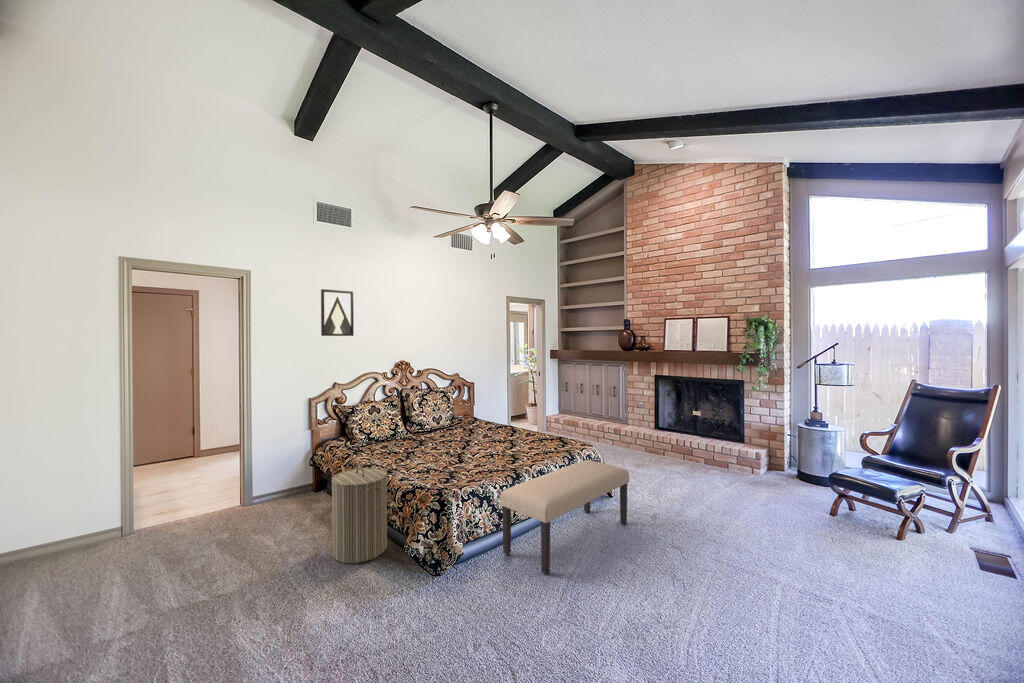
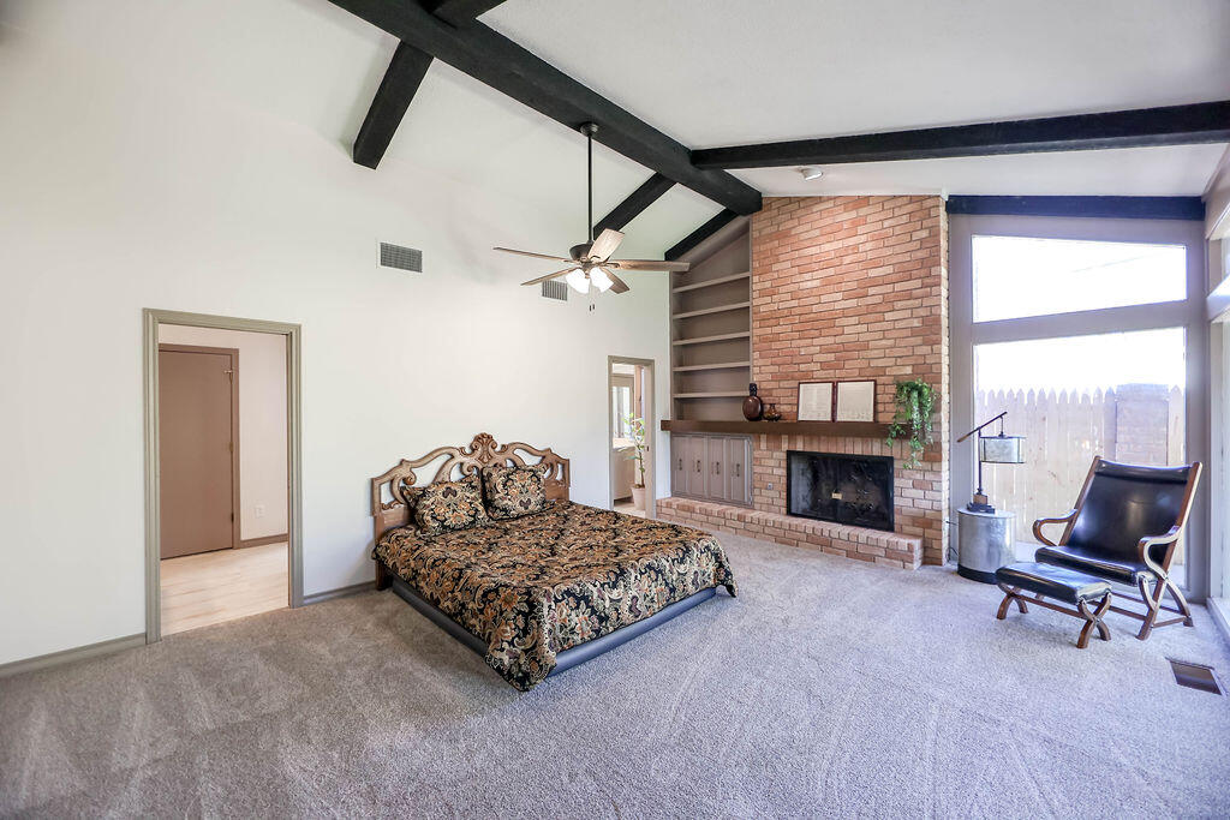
- wall art (337, 313)
- bench (569, 506)
- laundry hamper (360, 507)
